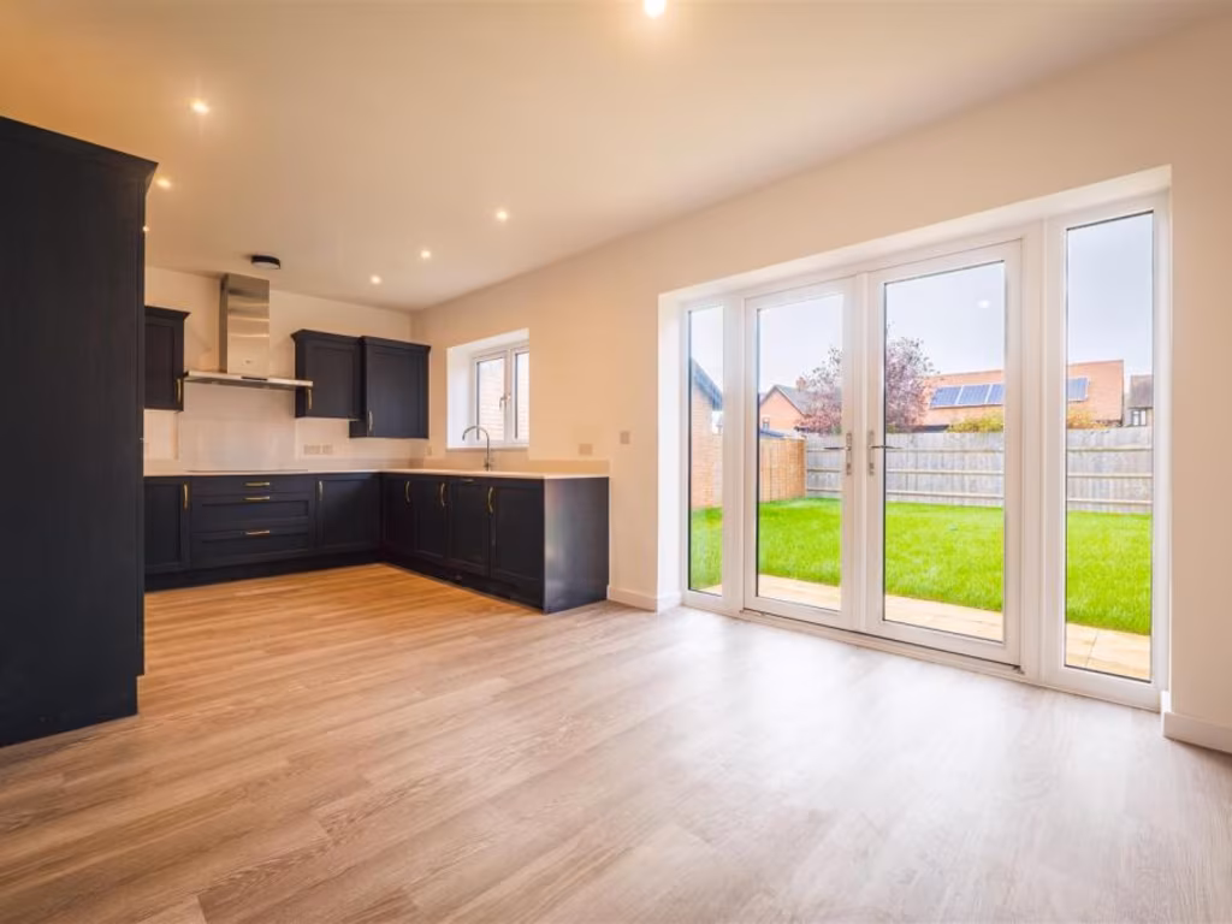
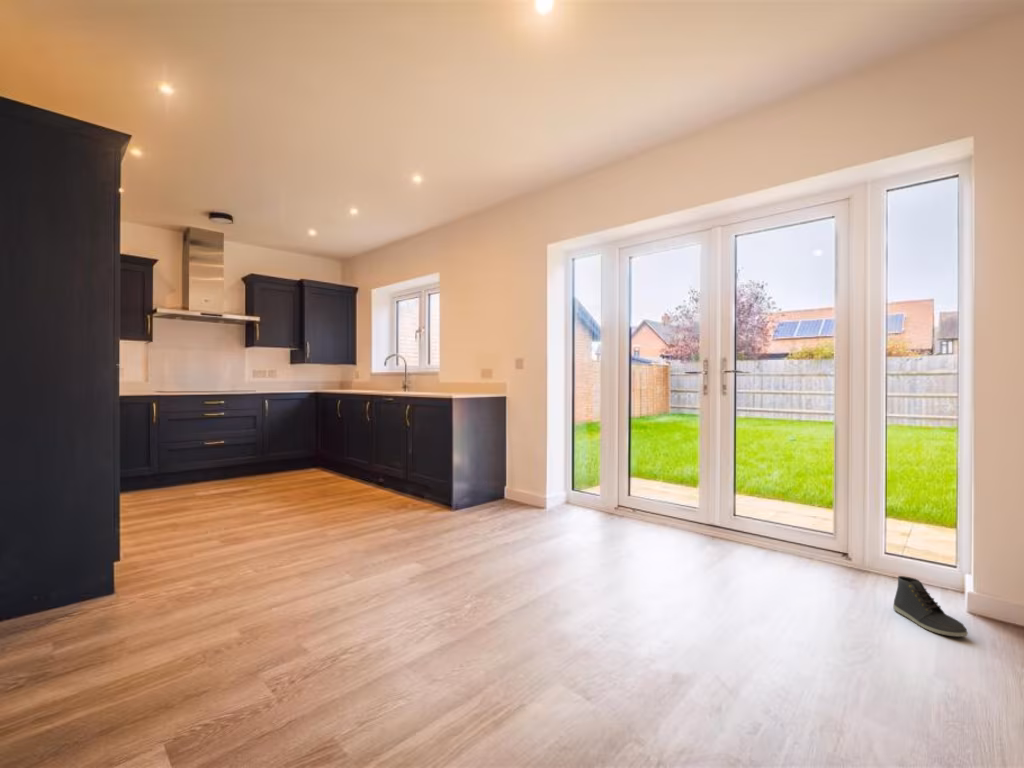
+ sneaker (926, 604)
